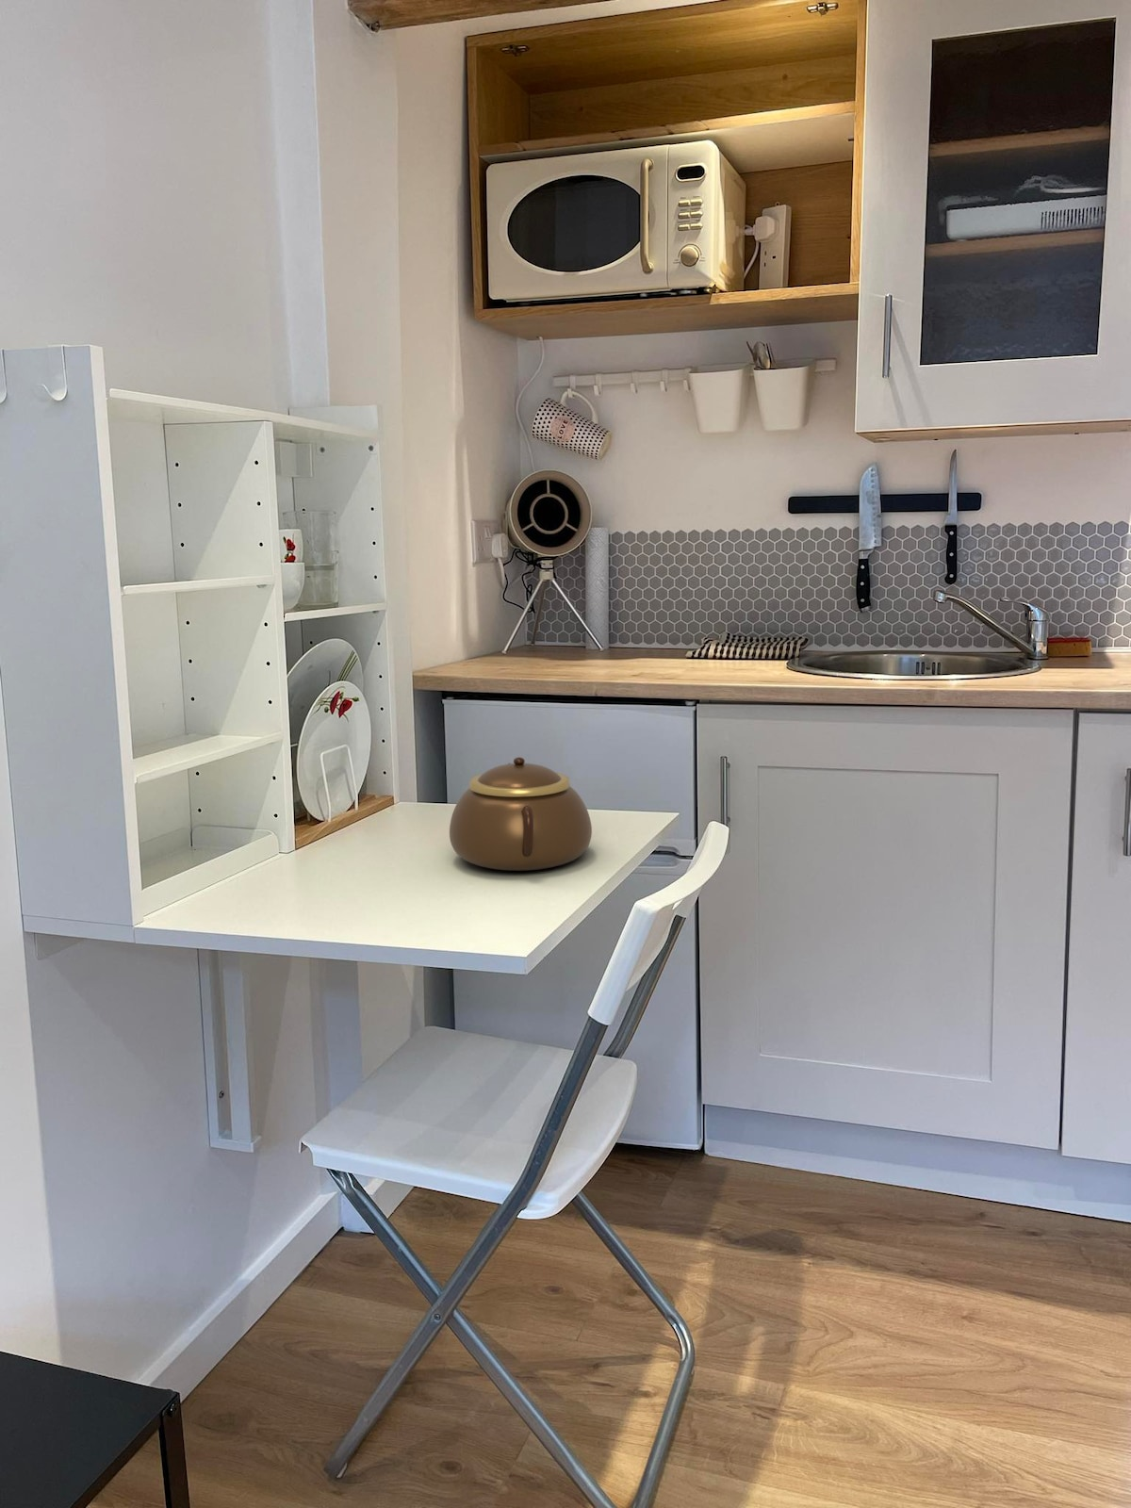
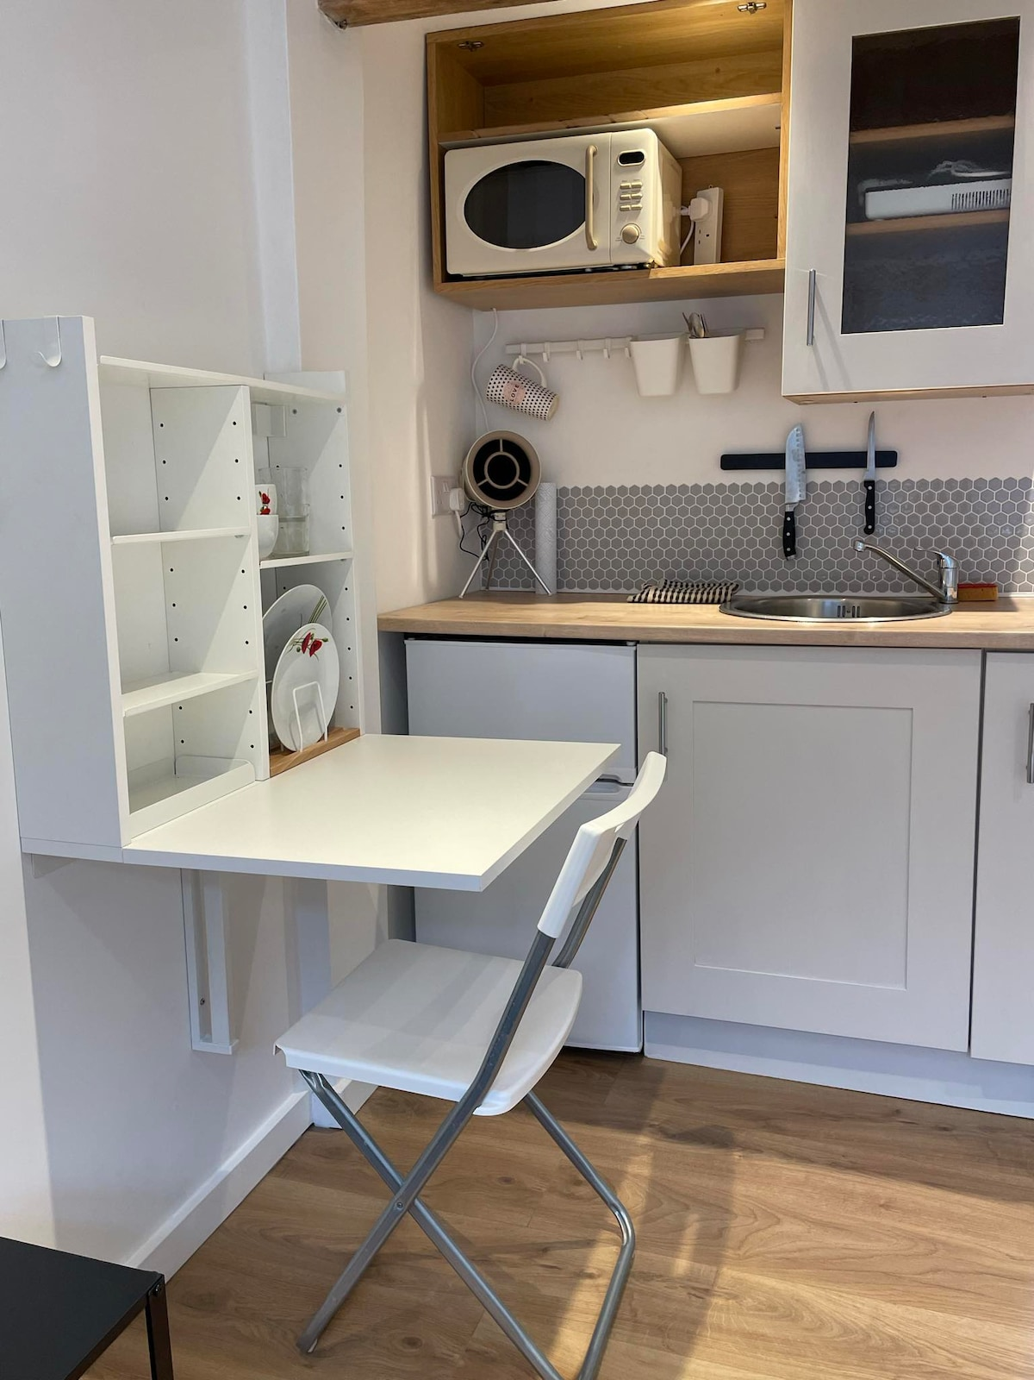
- teapot (517, 806)
